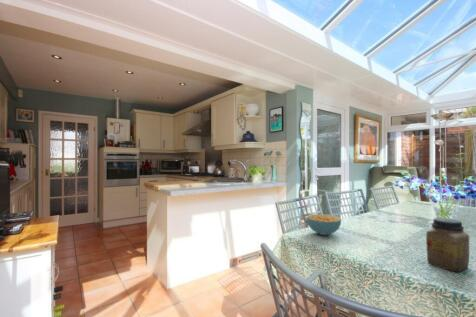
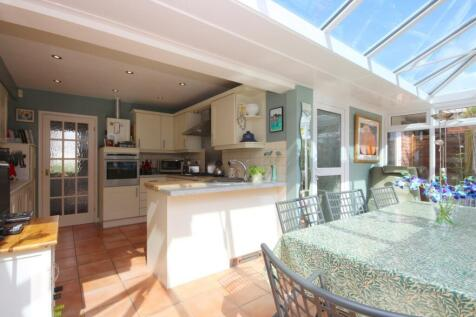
- jar (447, 242)
- cereal bowl (323, 225)
